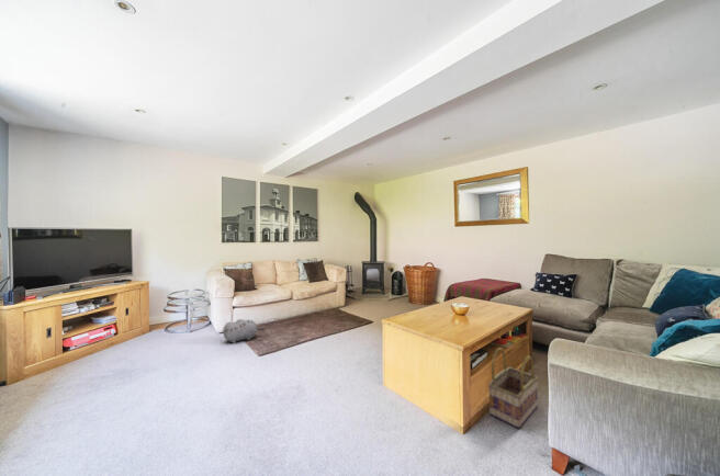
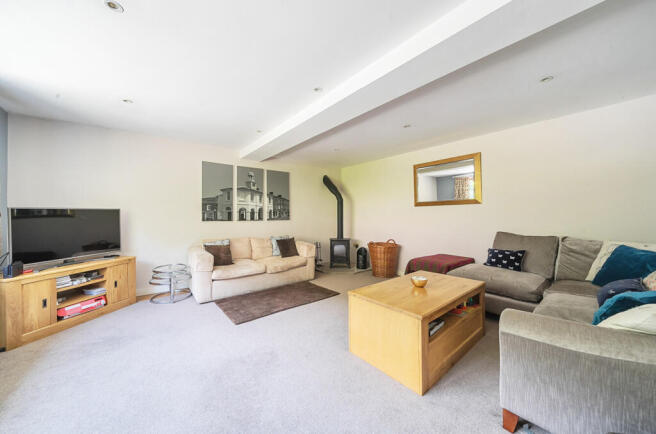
- plush toy (244, 328)
- basket (513, 381)
